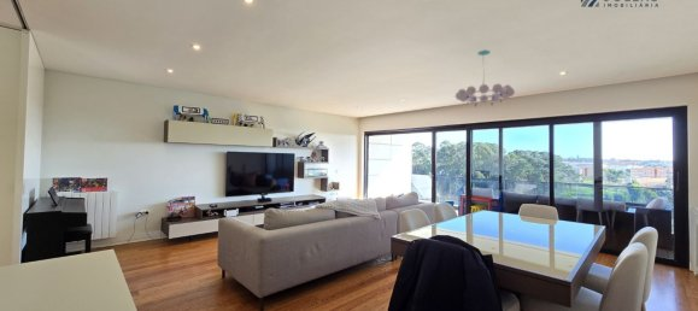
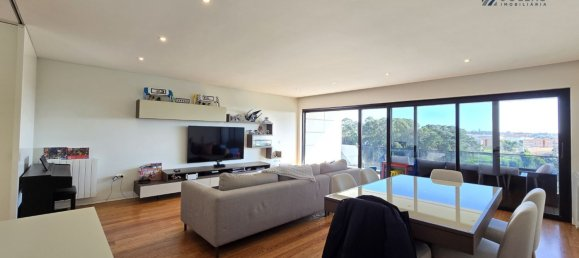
- chandelier (483, 77)
